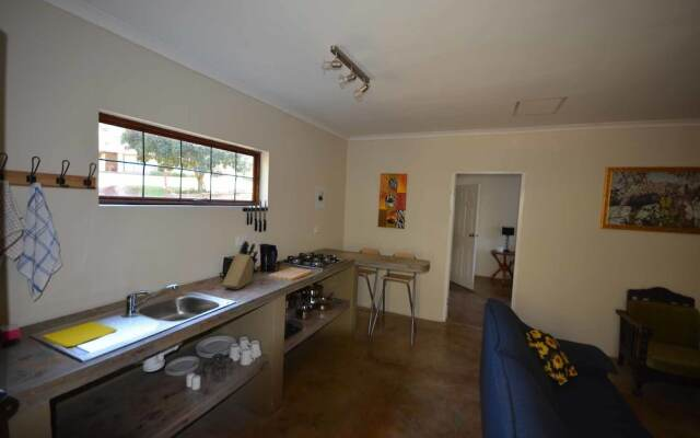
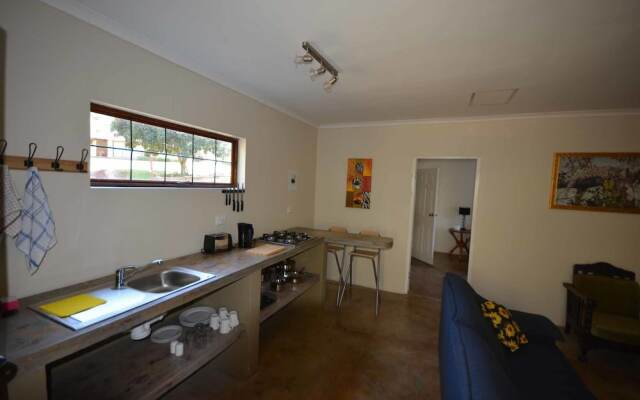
- knife block (242, 263)
